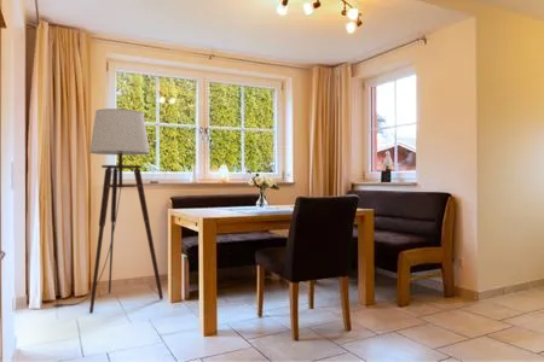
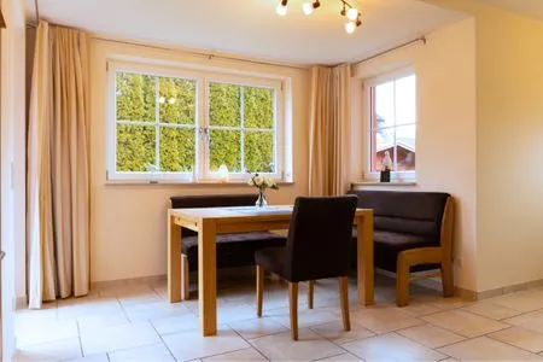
- floor lamp (106, 206)
